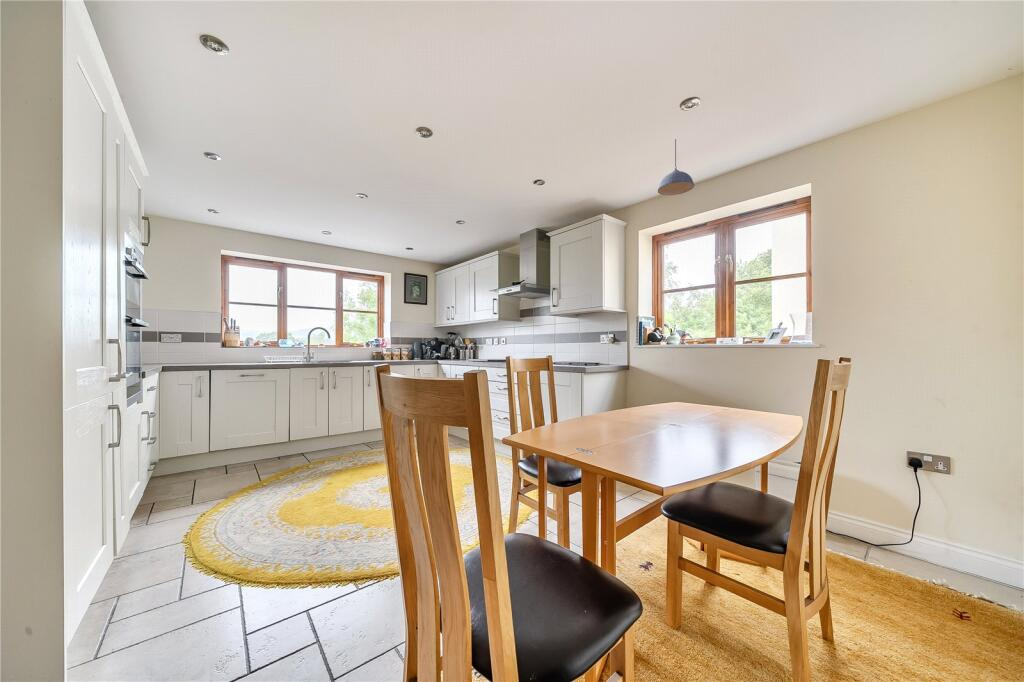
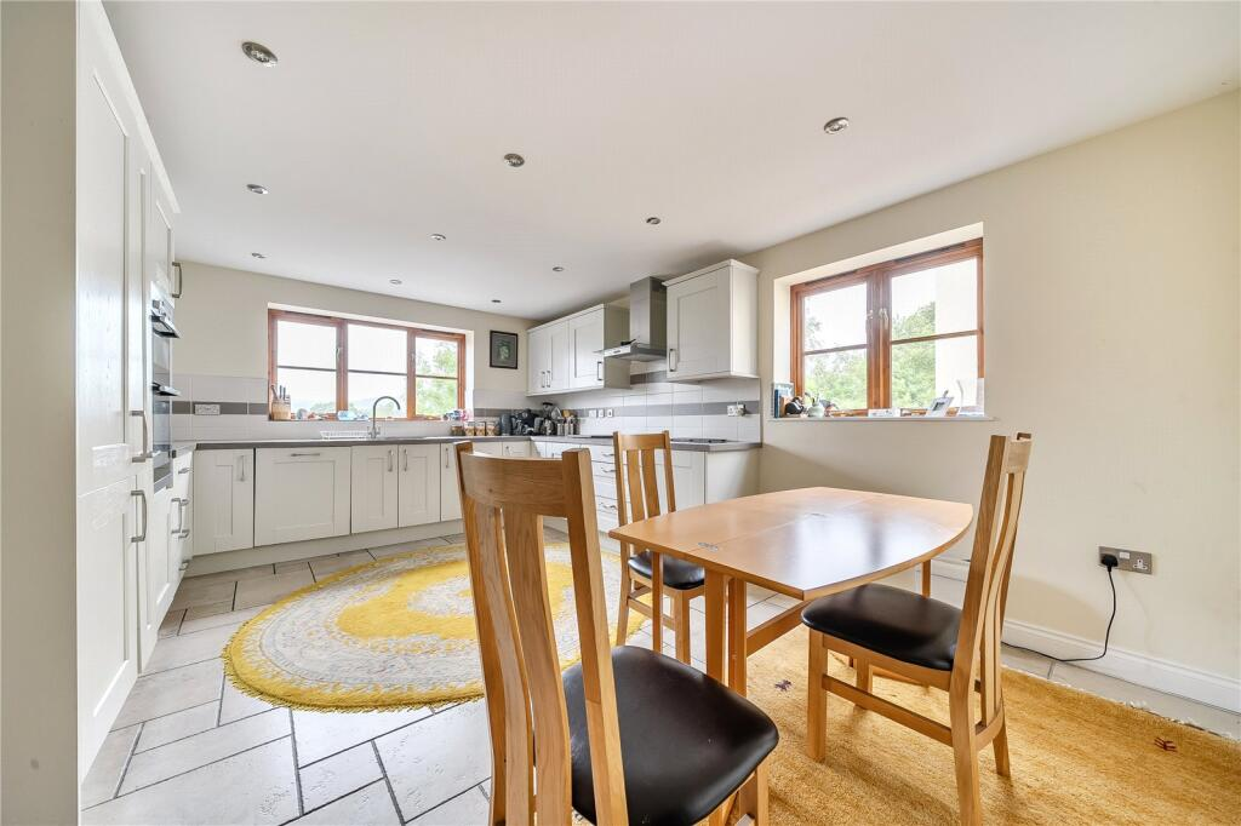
- pendant light (675, 163)
